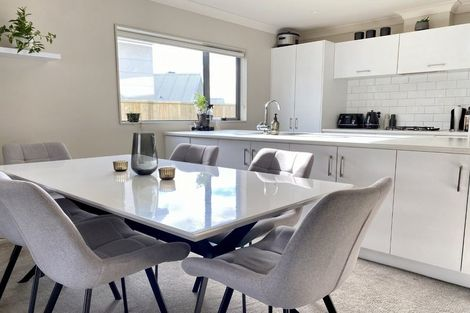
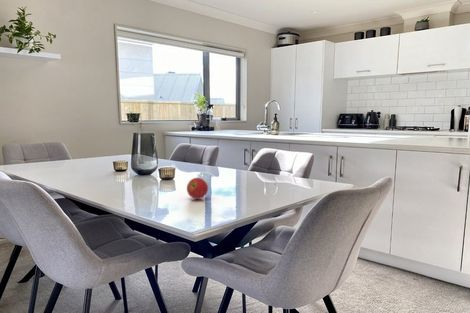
+ fruit (197, 188)
